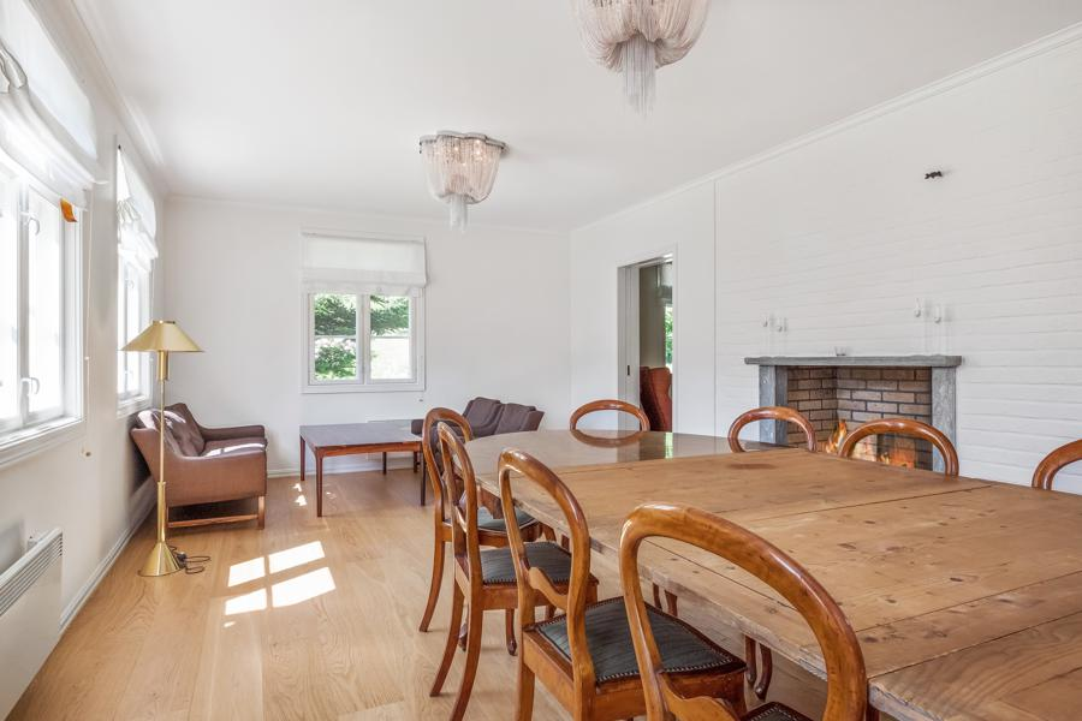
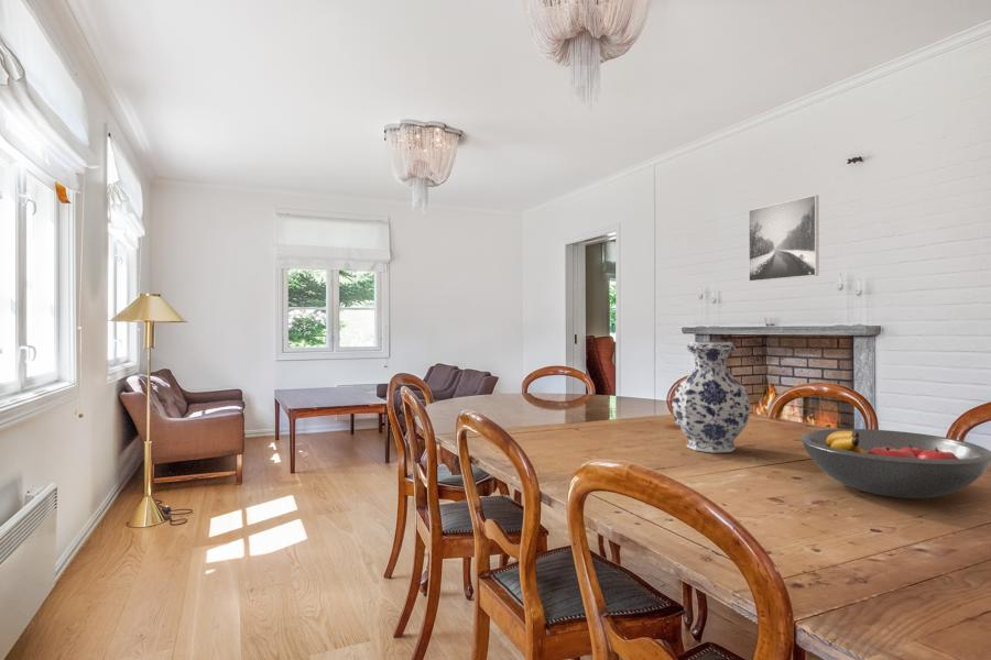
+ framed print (781, 241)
+ fruit bowl (890, 460)
+ vase (710, 395)
